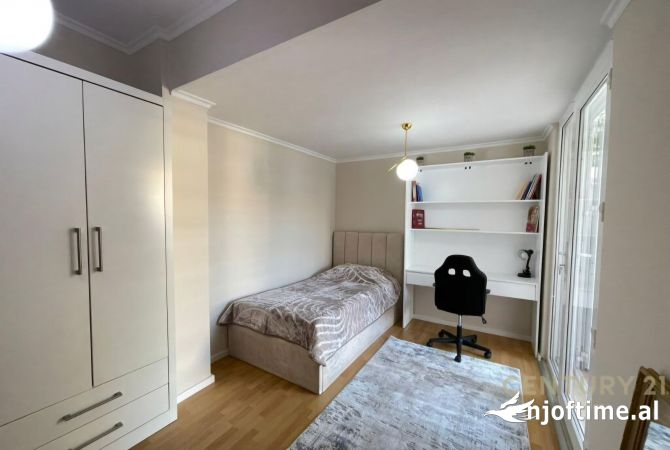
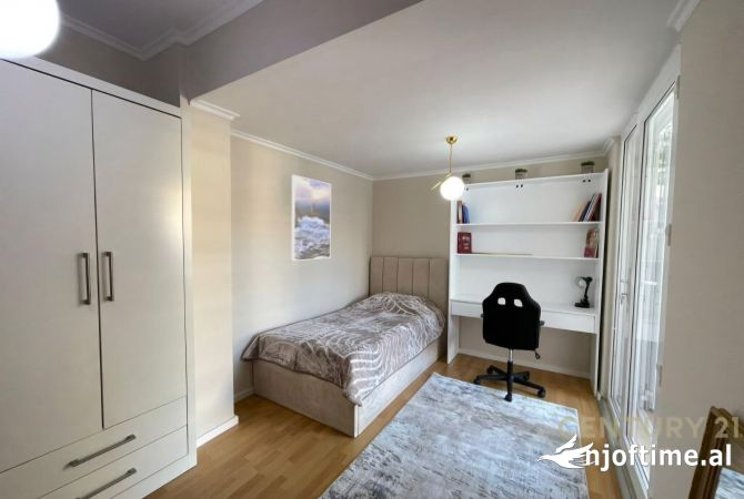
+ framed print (312, 220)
